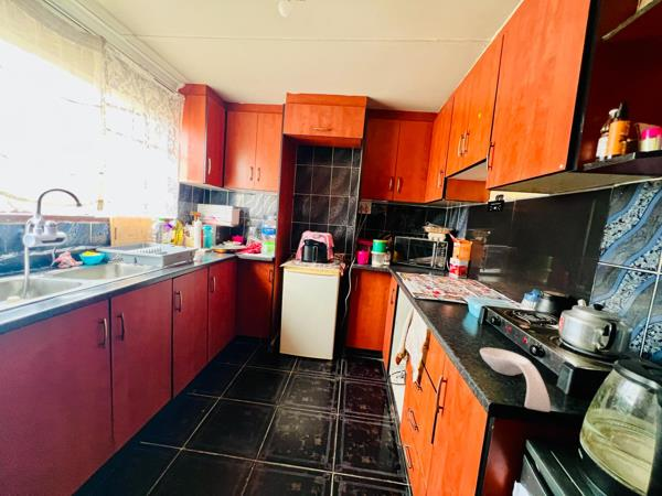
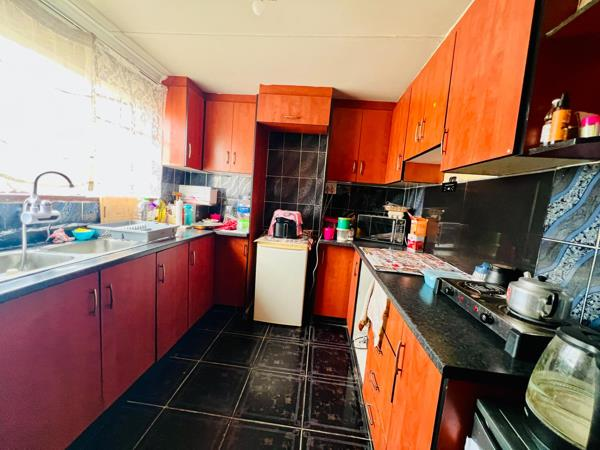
- spoon rest (514, 367)
